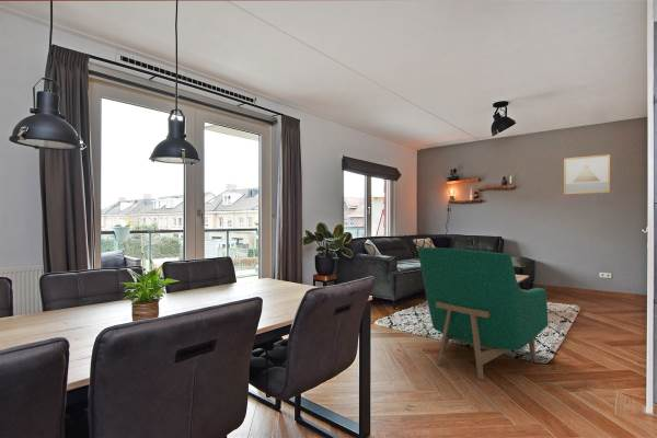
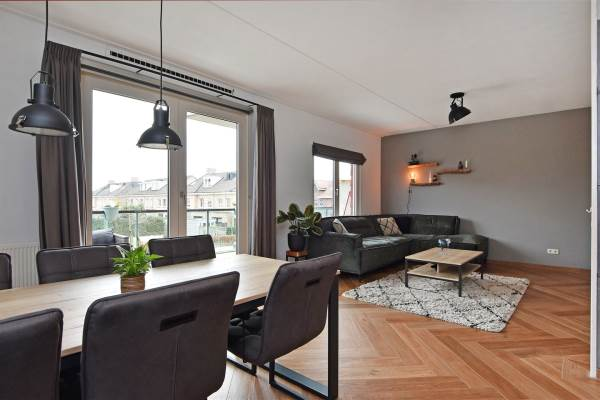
- armchair (477, 301)
- wall art (586, 174)
